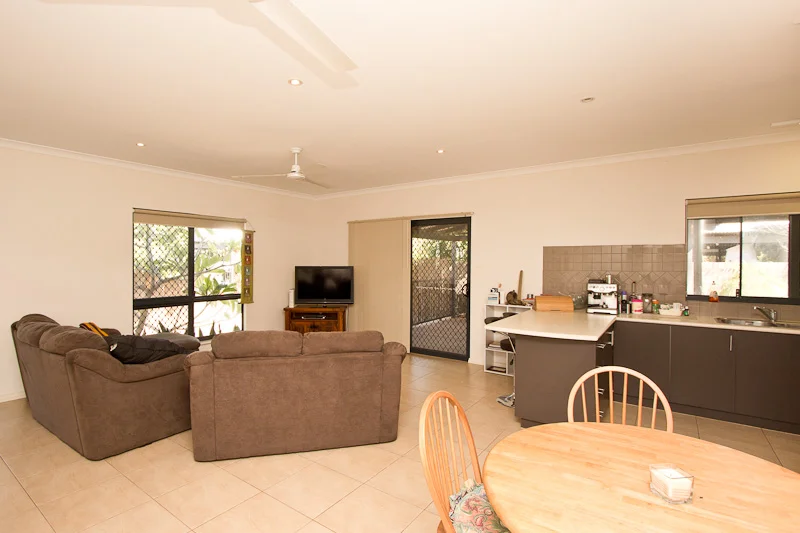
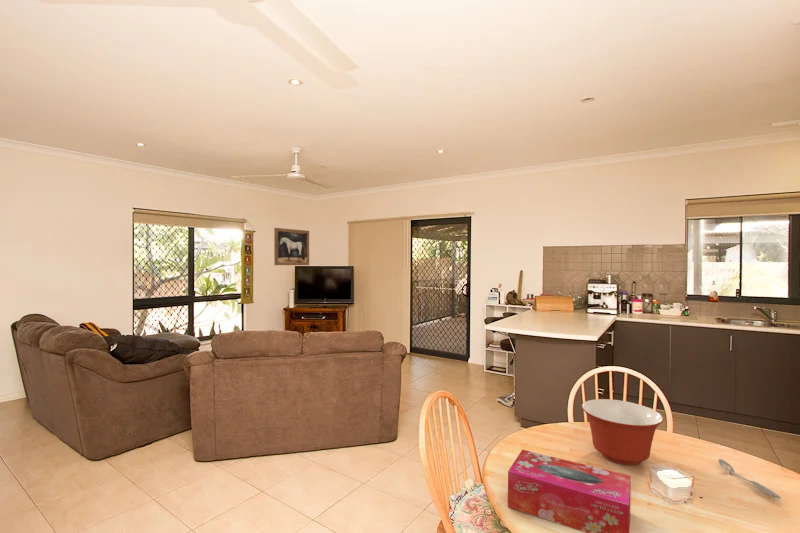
+ tissue box (568, 491)
+ spoon (747, 479)
+ wall art (292, 247)
+ mixing bowl (620, 433)
